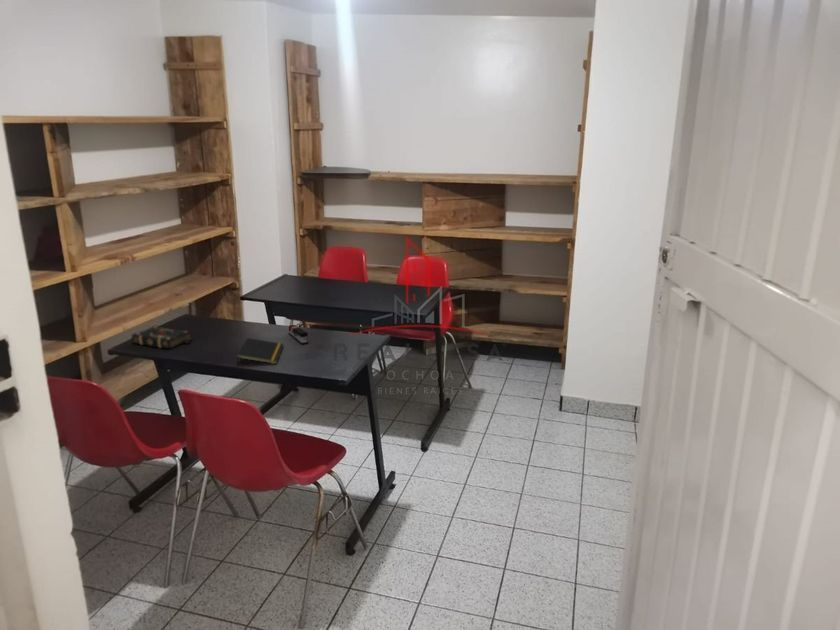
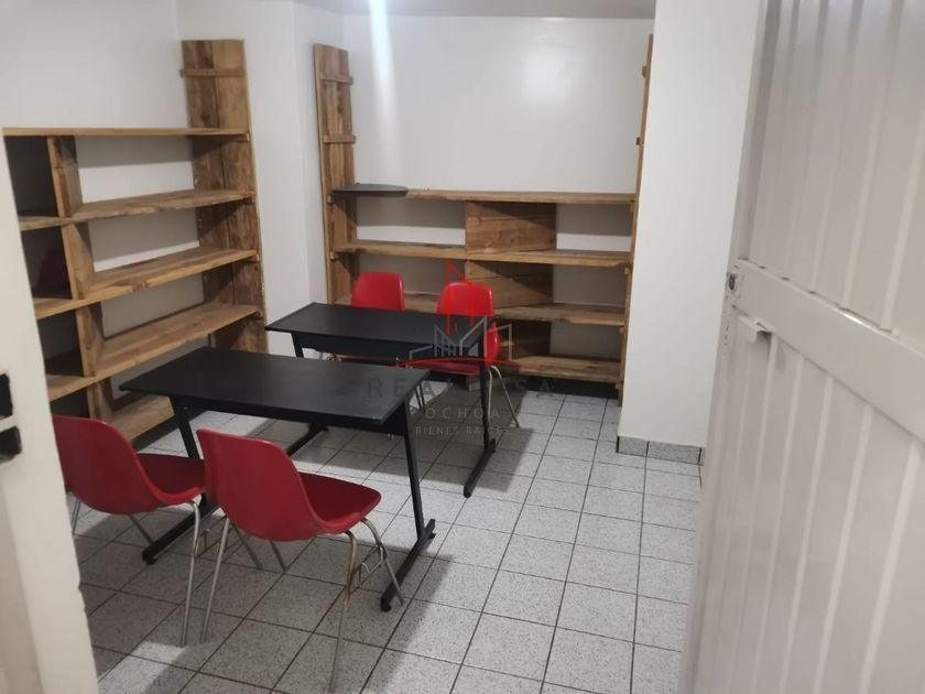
- stapler (298, 333)
- notepad (261, 350)
- book (163, 337)
